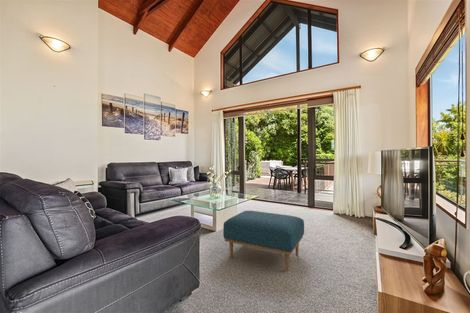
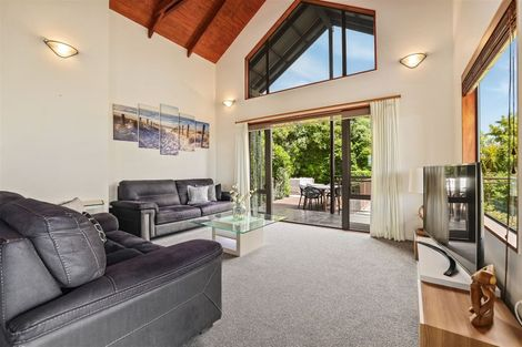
- ottoman (264, 235)
